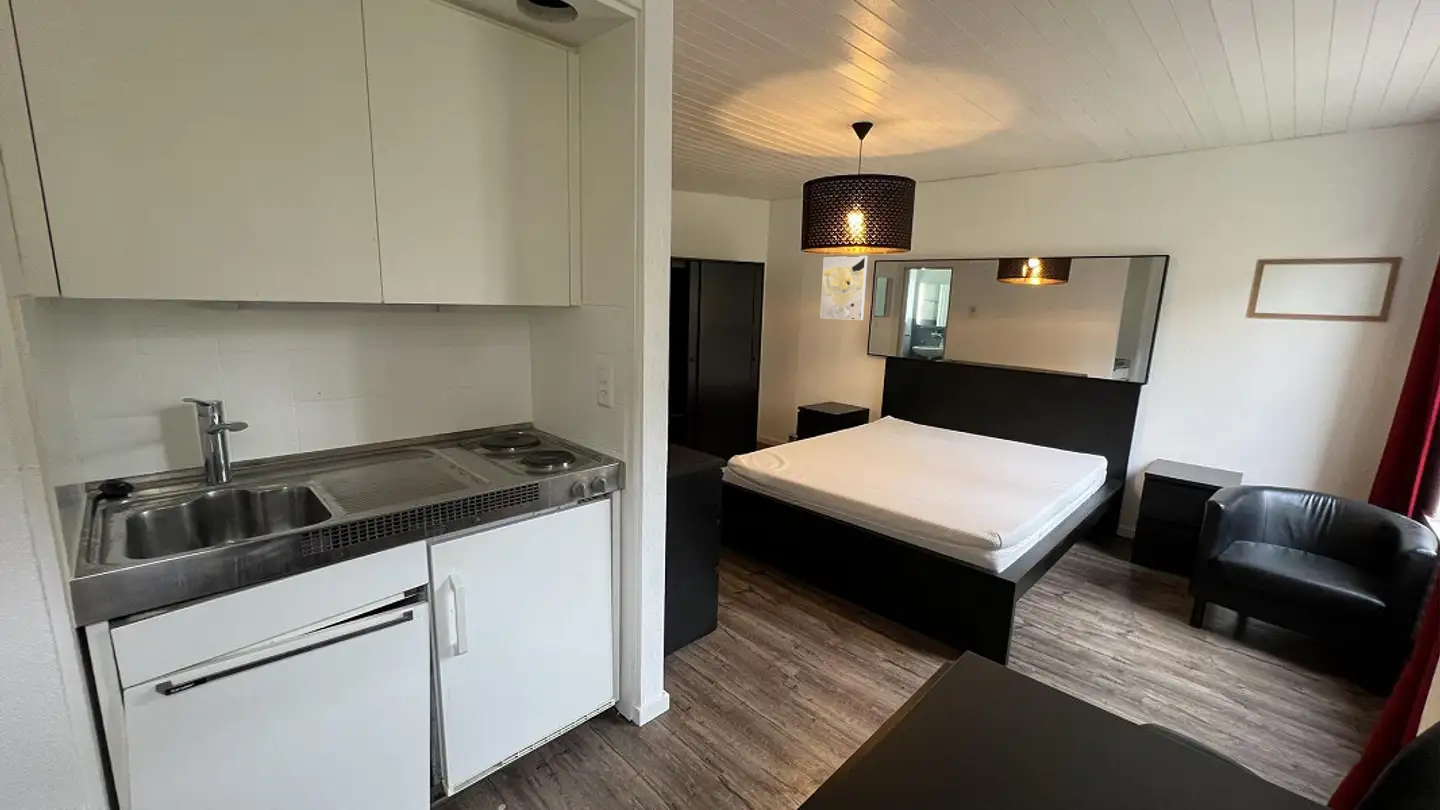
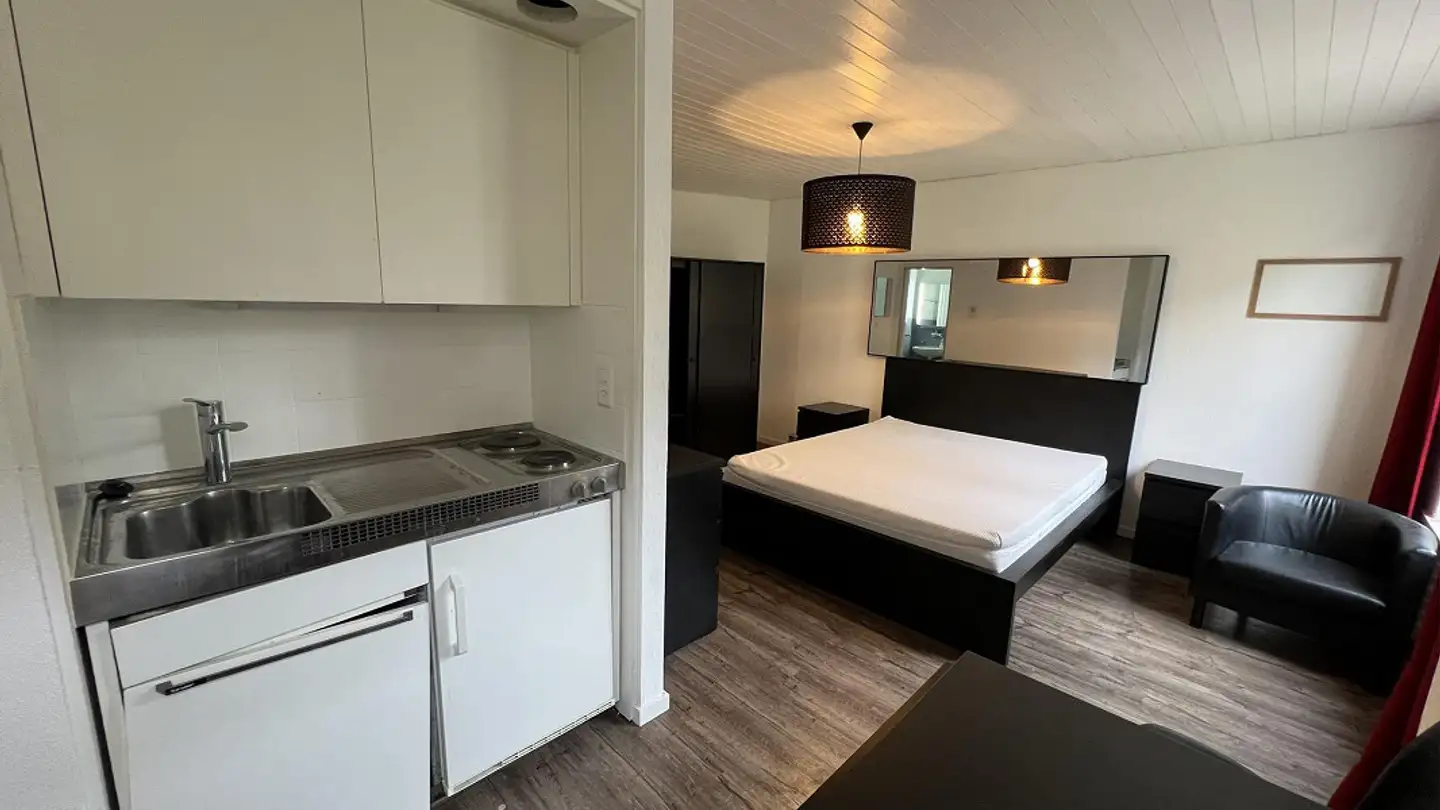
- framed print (843, 288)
